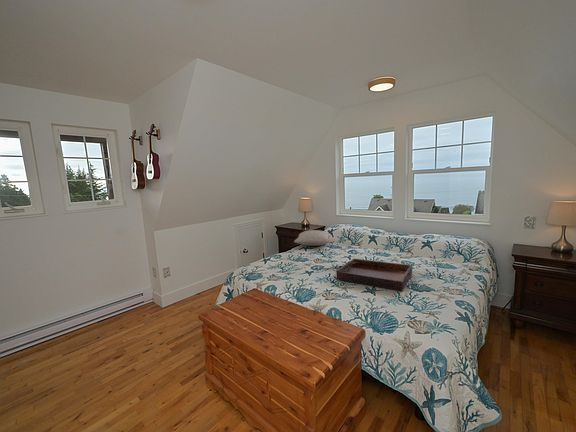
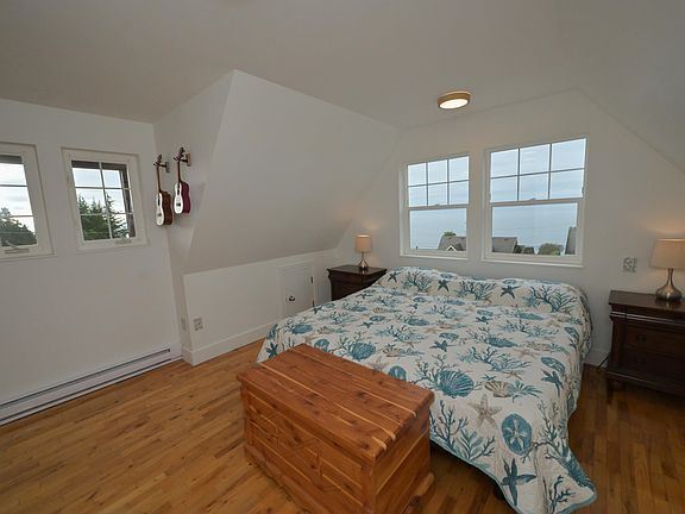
- pillow (313, 238)
- serving tray (374, 272)
